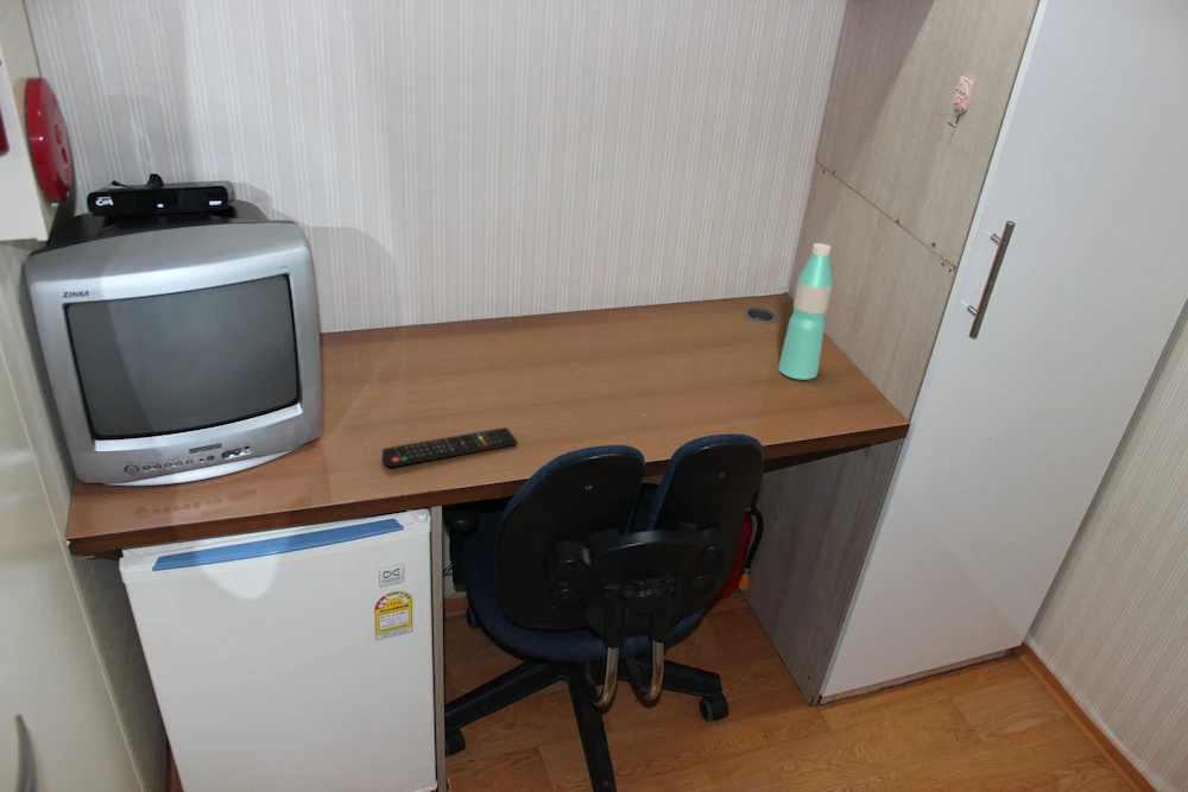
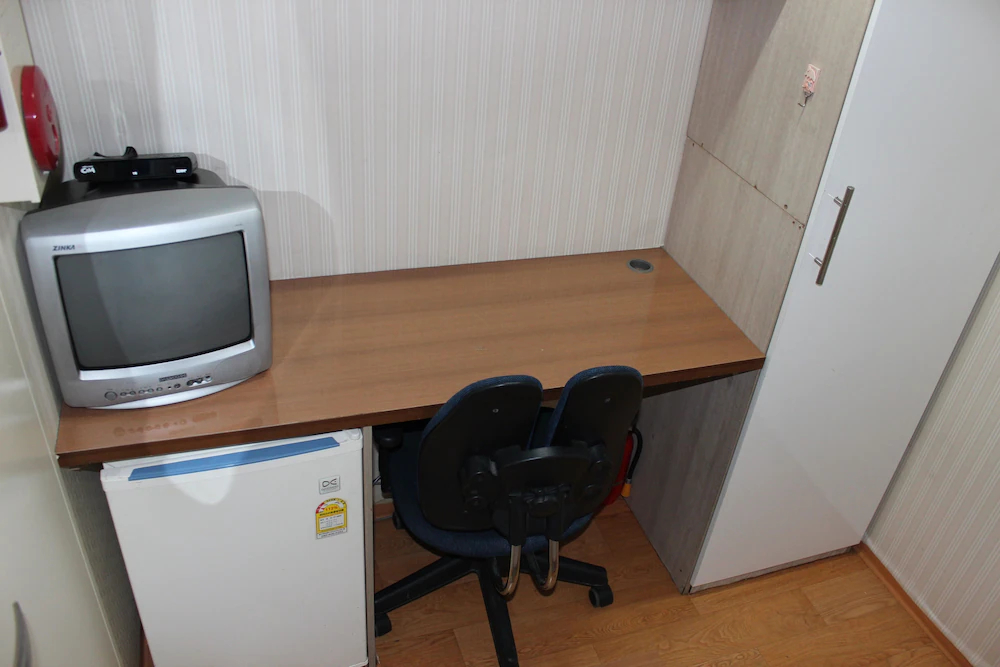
- remote control (449, 448)
- water bottle (809, 310)
